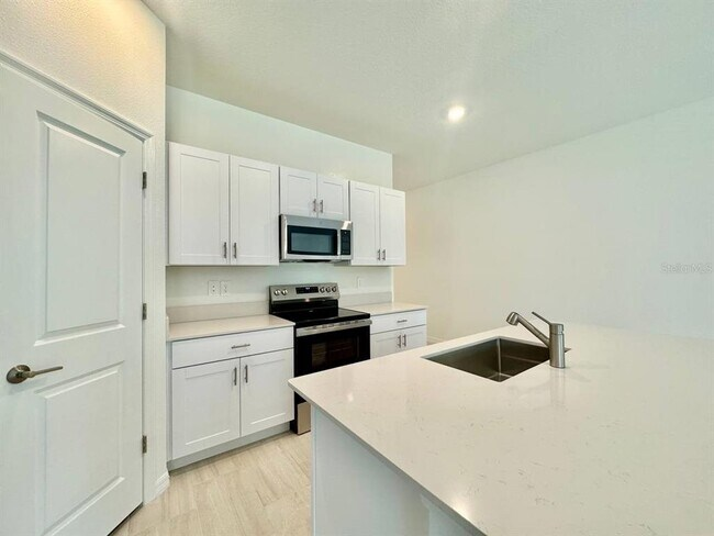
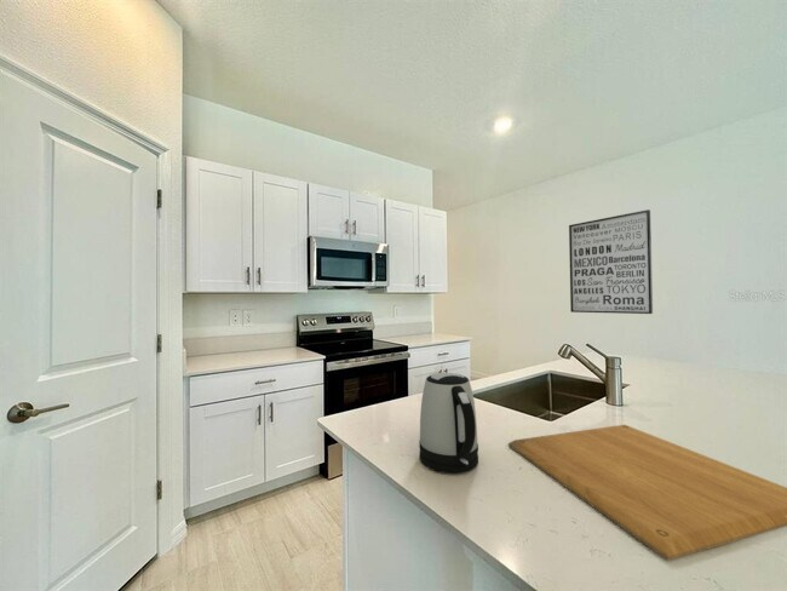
+ wall art (607, 265)
+ chopping board (638, 467)
+ kettle (450, 419)
